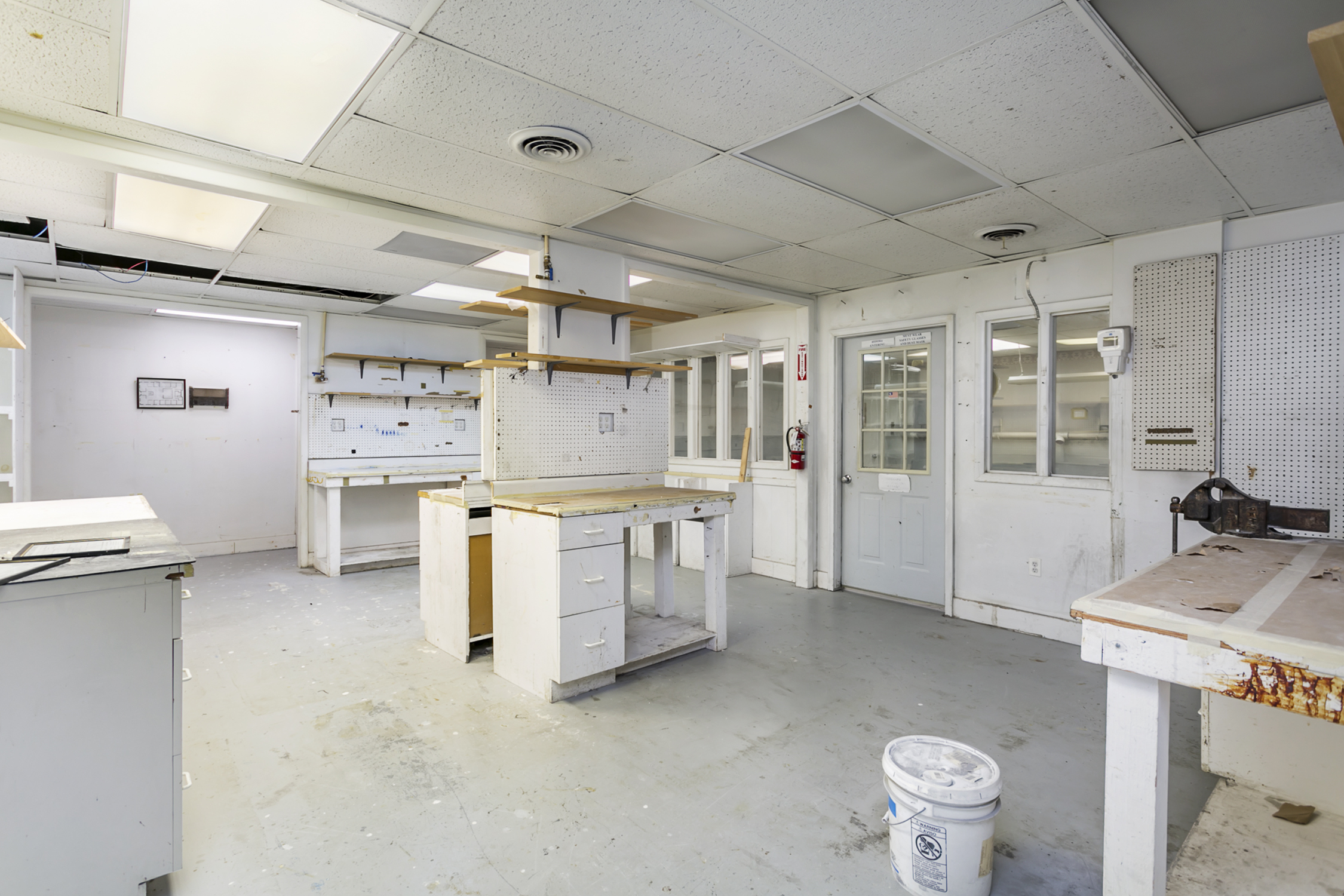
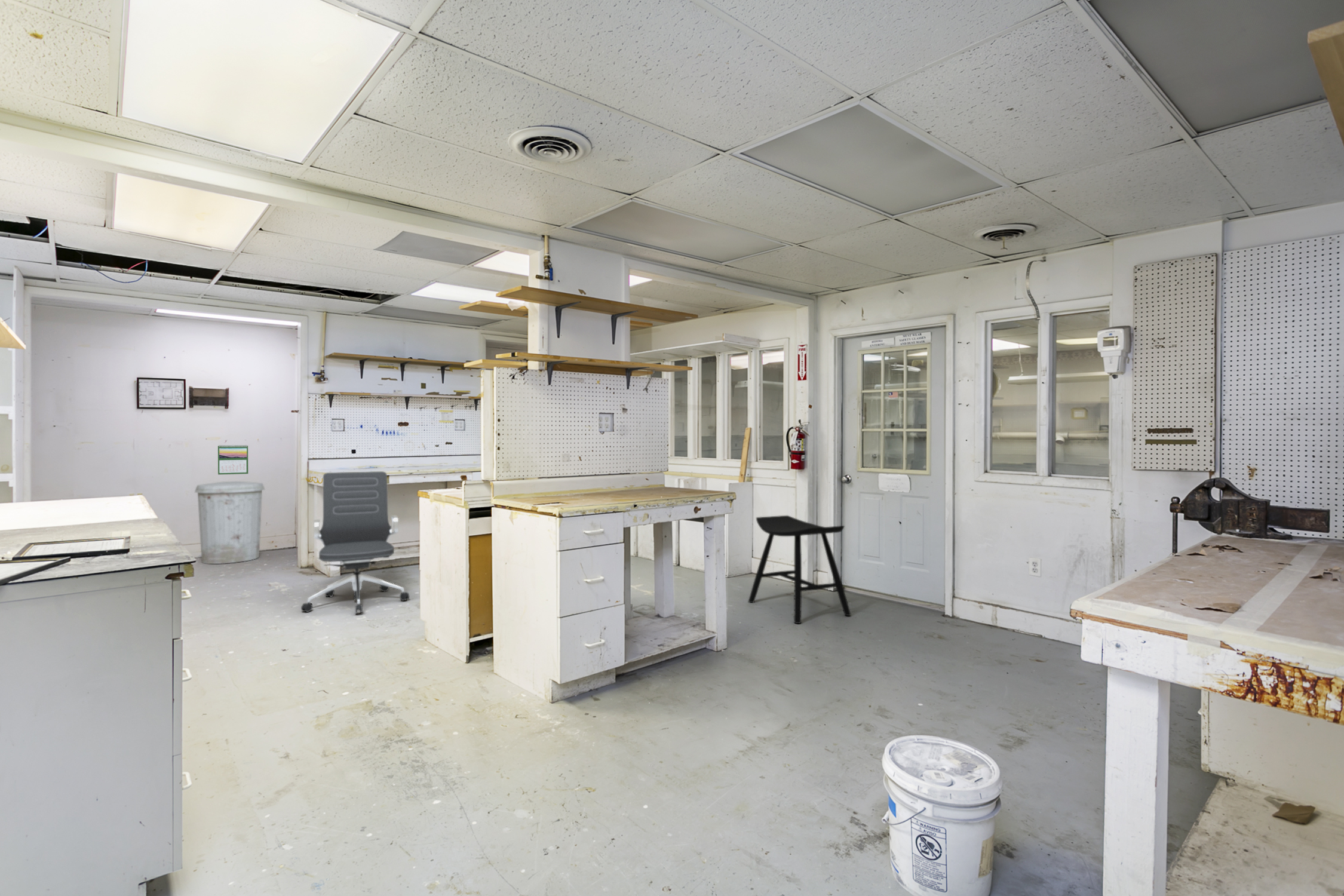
+ office chair (357, 538)
+ trash can (231, 520)
+ stool (797, 564)
+ calendar (233, 459)
